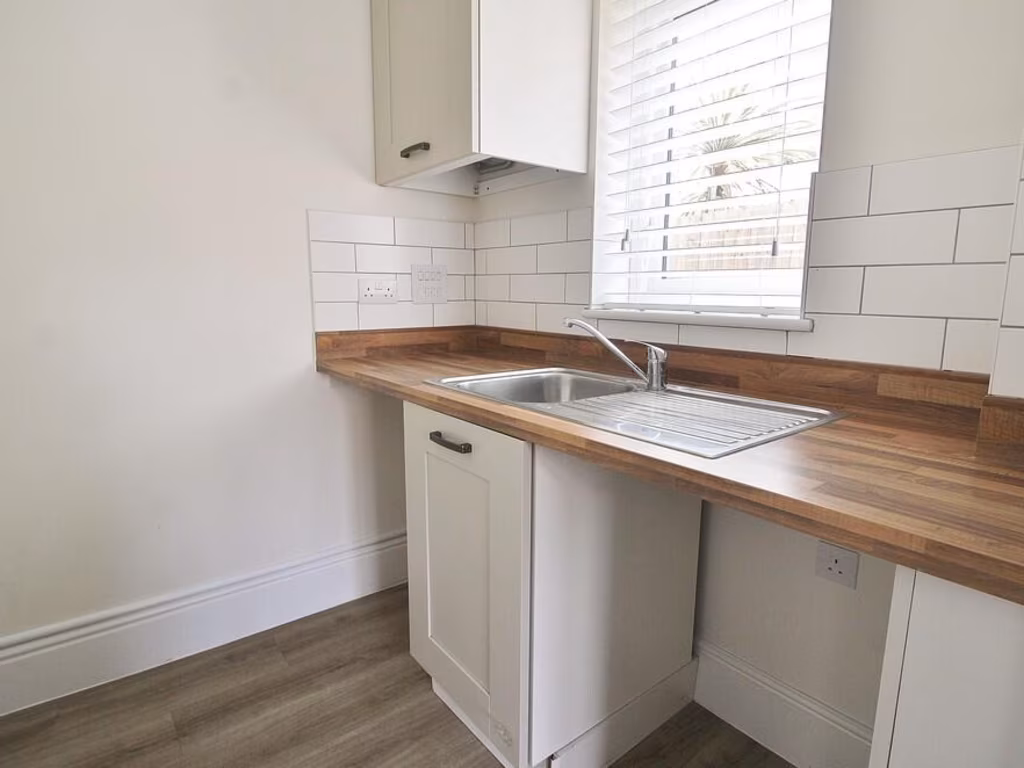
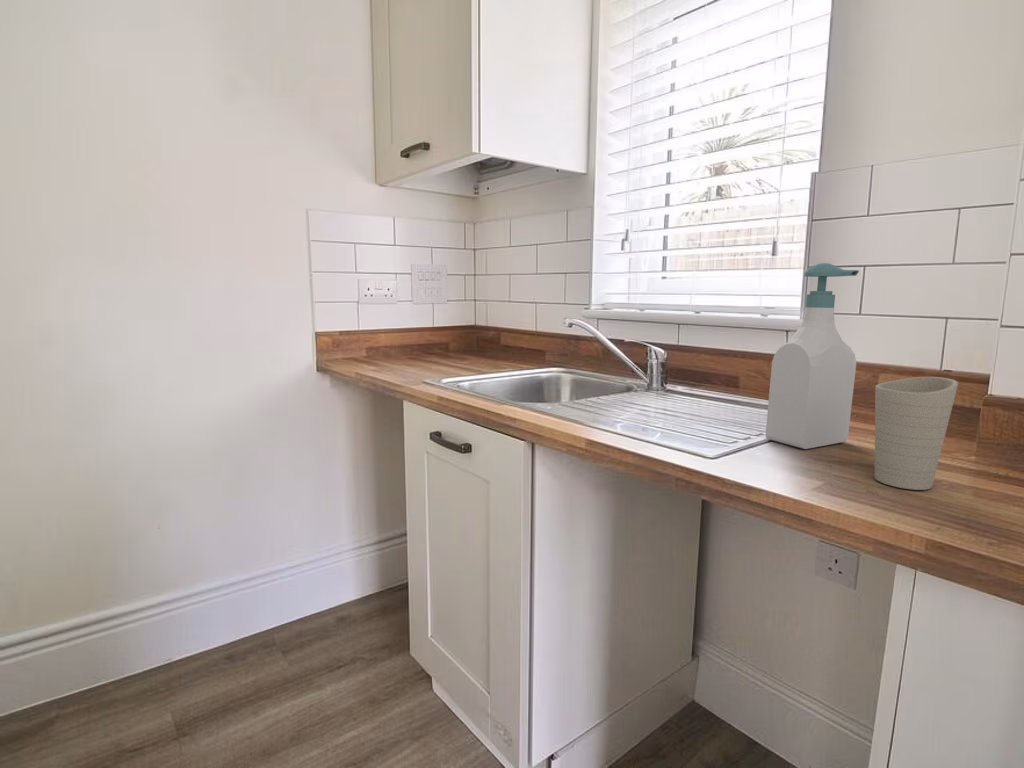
+ soap bottle (820, 354)
+ cup (909, 430)
